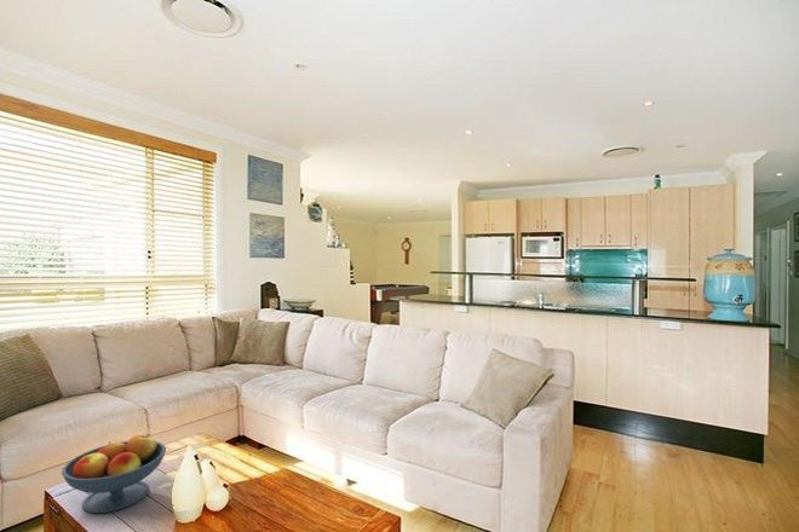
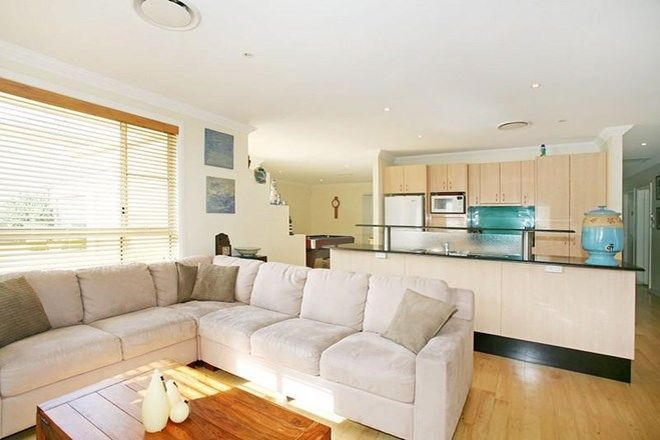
- fruit bowl (116, 470)
